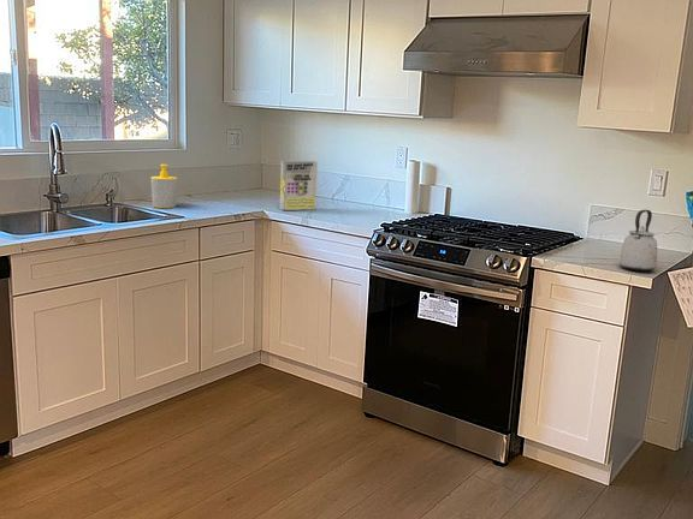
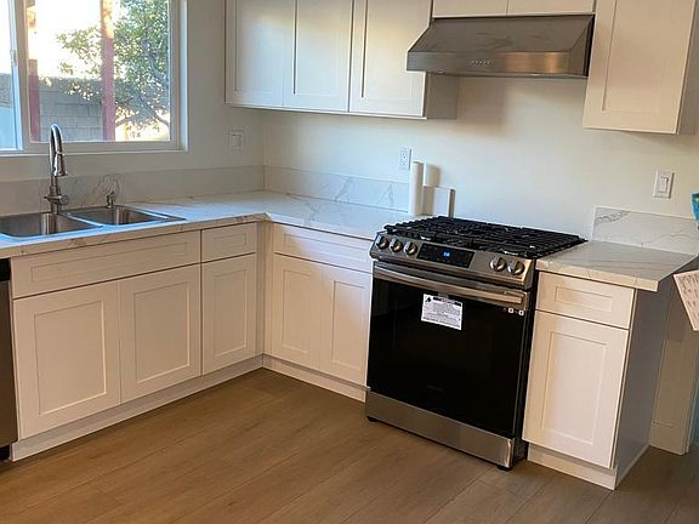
- soap bottle (164, 185)
- kettle (642, 239)
- cereal box (298, 185)
